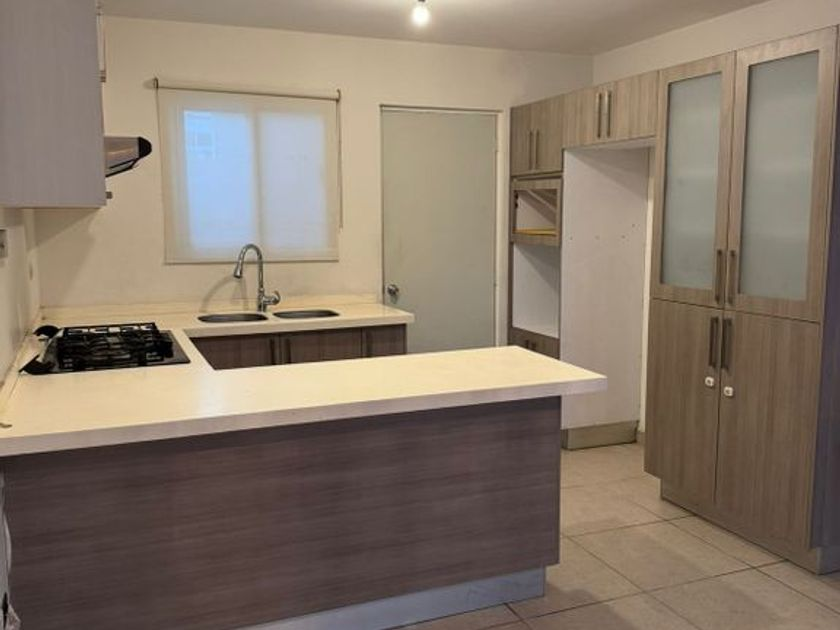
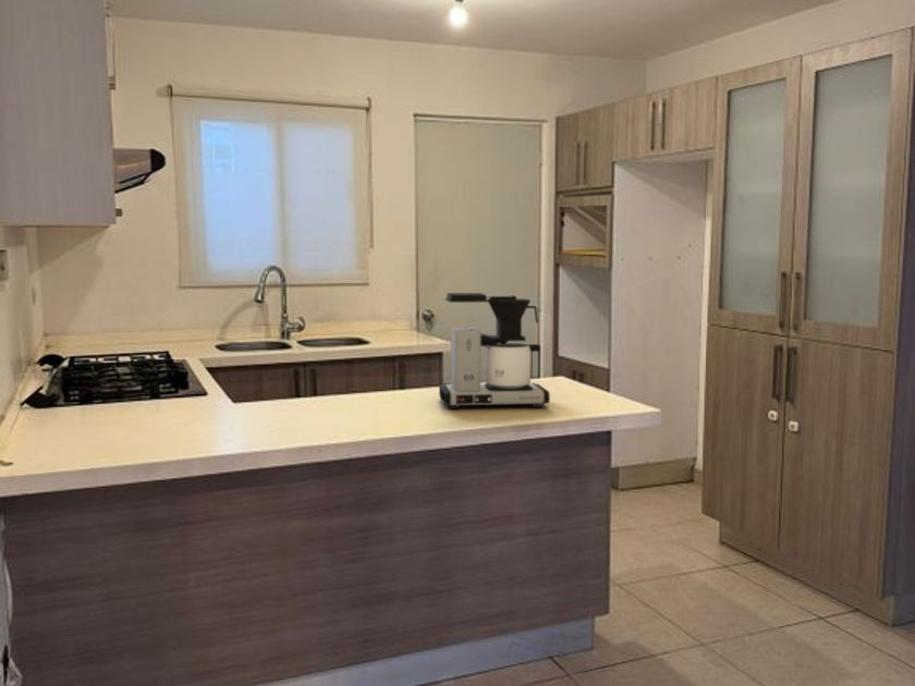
+ coffee maker (492, 348)
